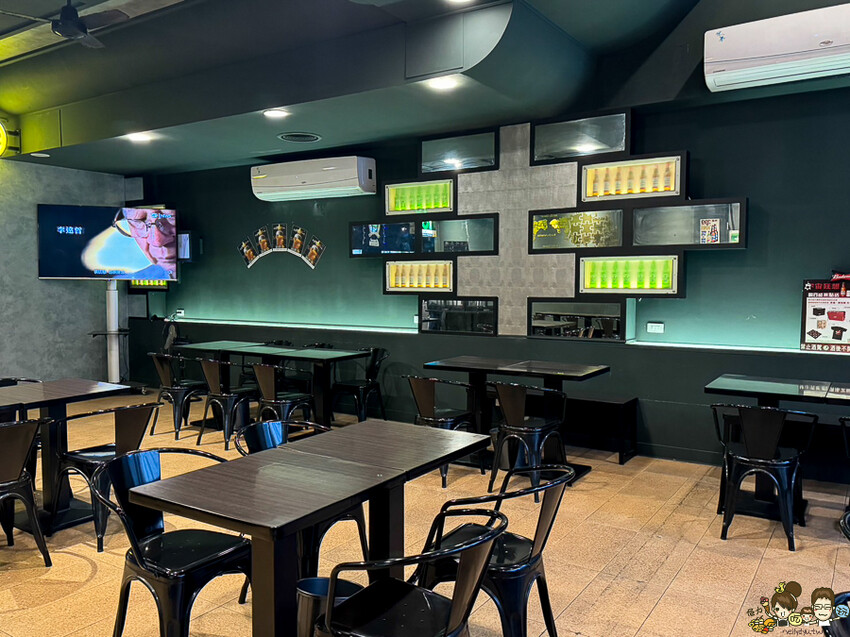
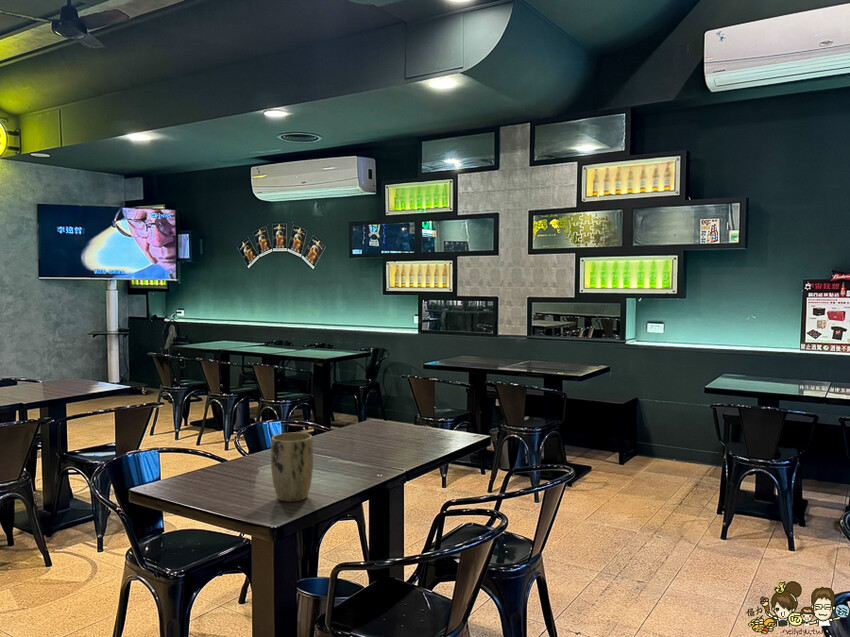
+ plant pot (292, 467)
